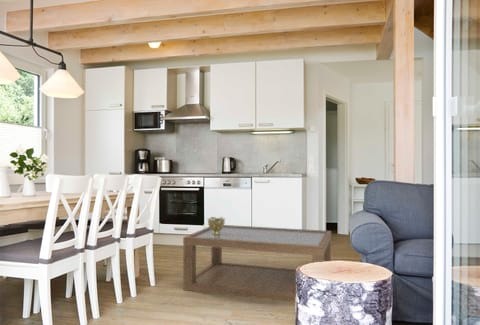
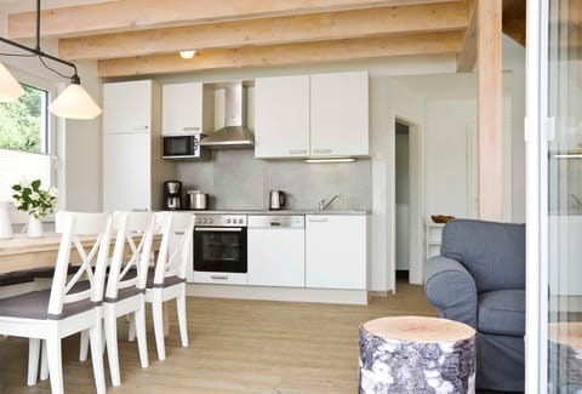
- decorative bowl (216, 224)
- coffee table (260, 266)
